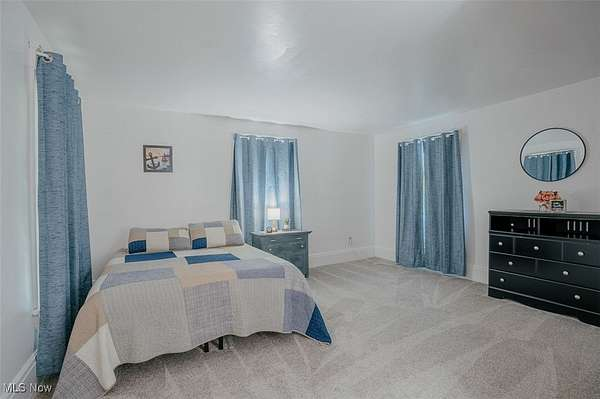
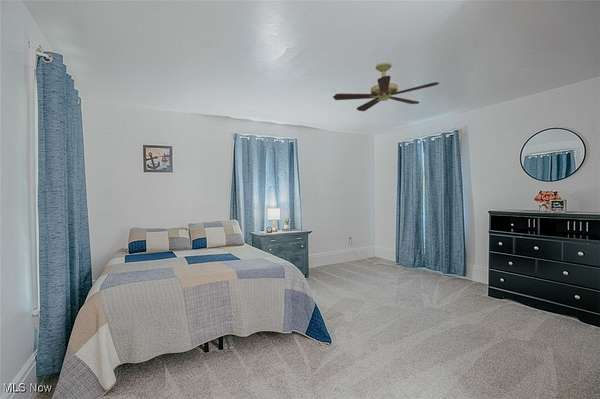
+ ceiling fan (382, 81)
